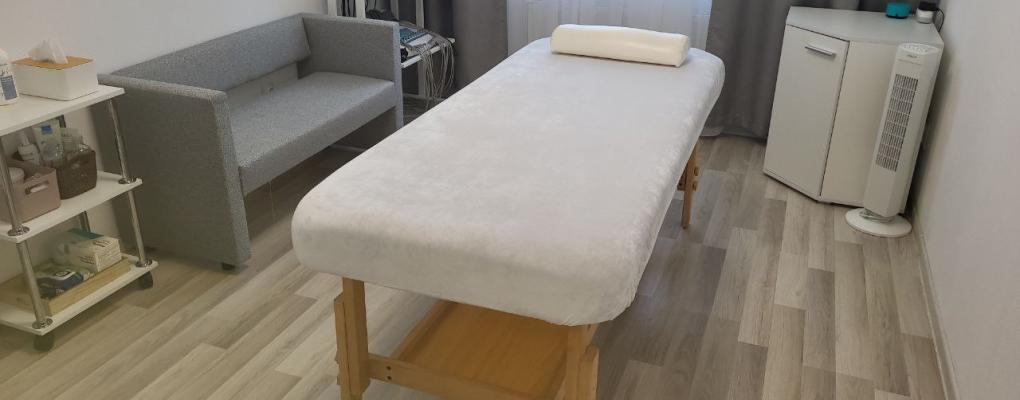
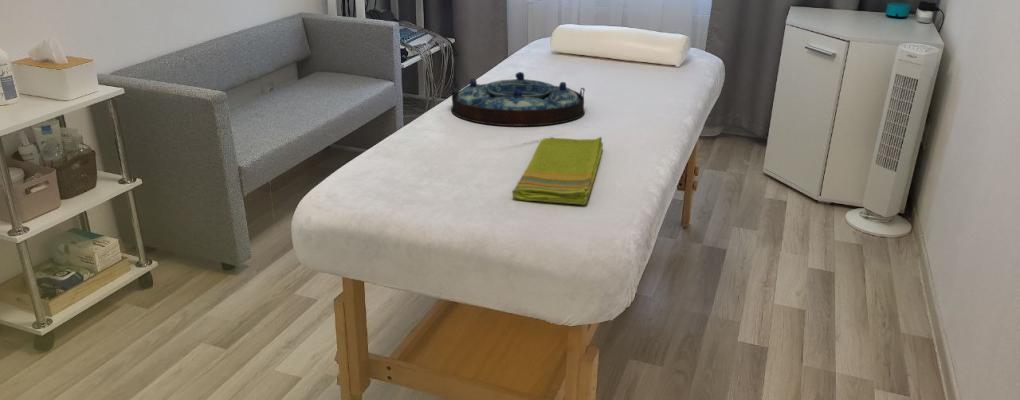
+ dish towel (561, 165)
+ serving tray (517, 95)
